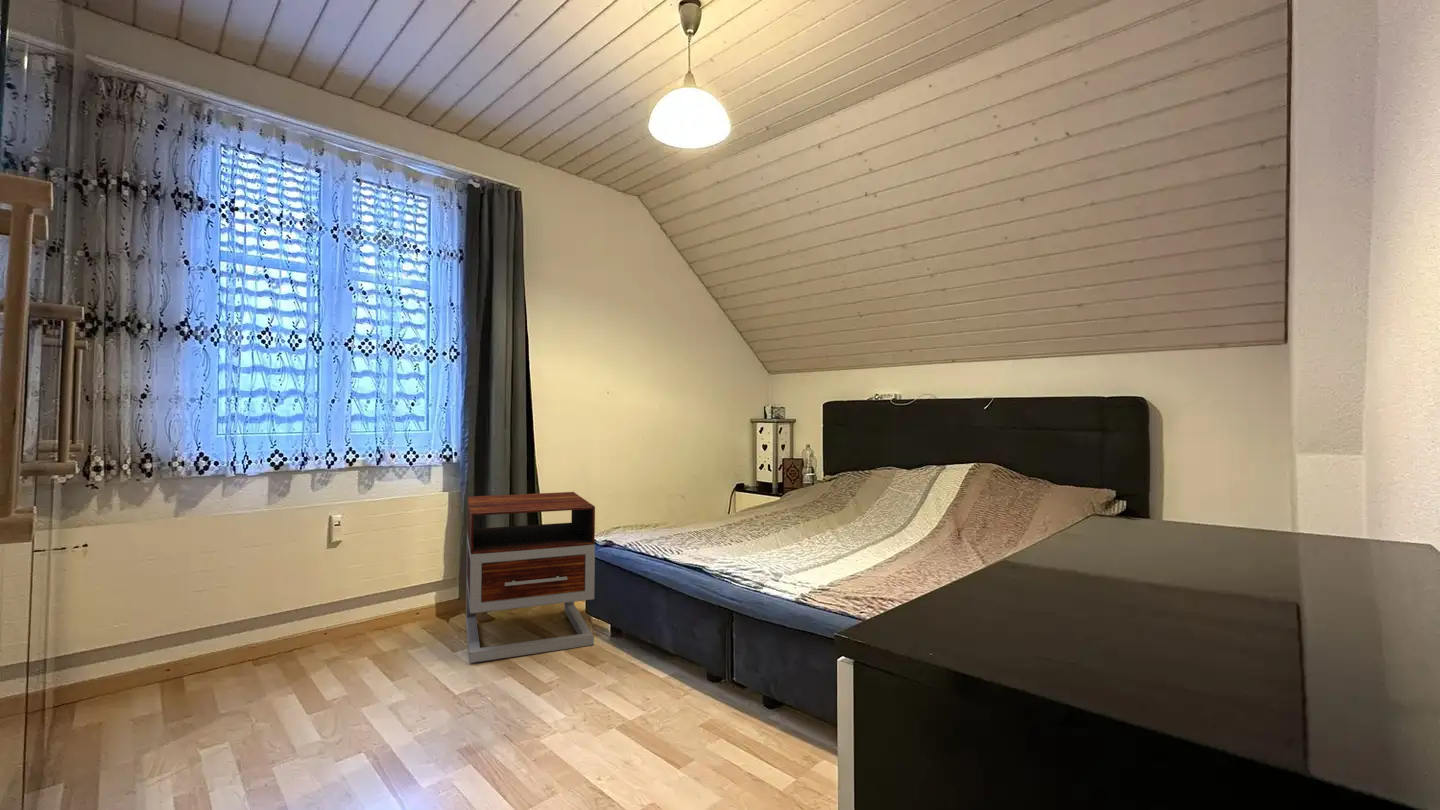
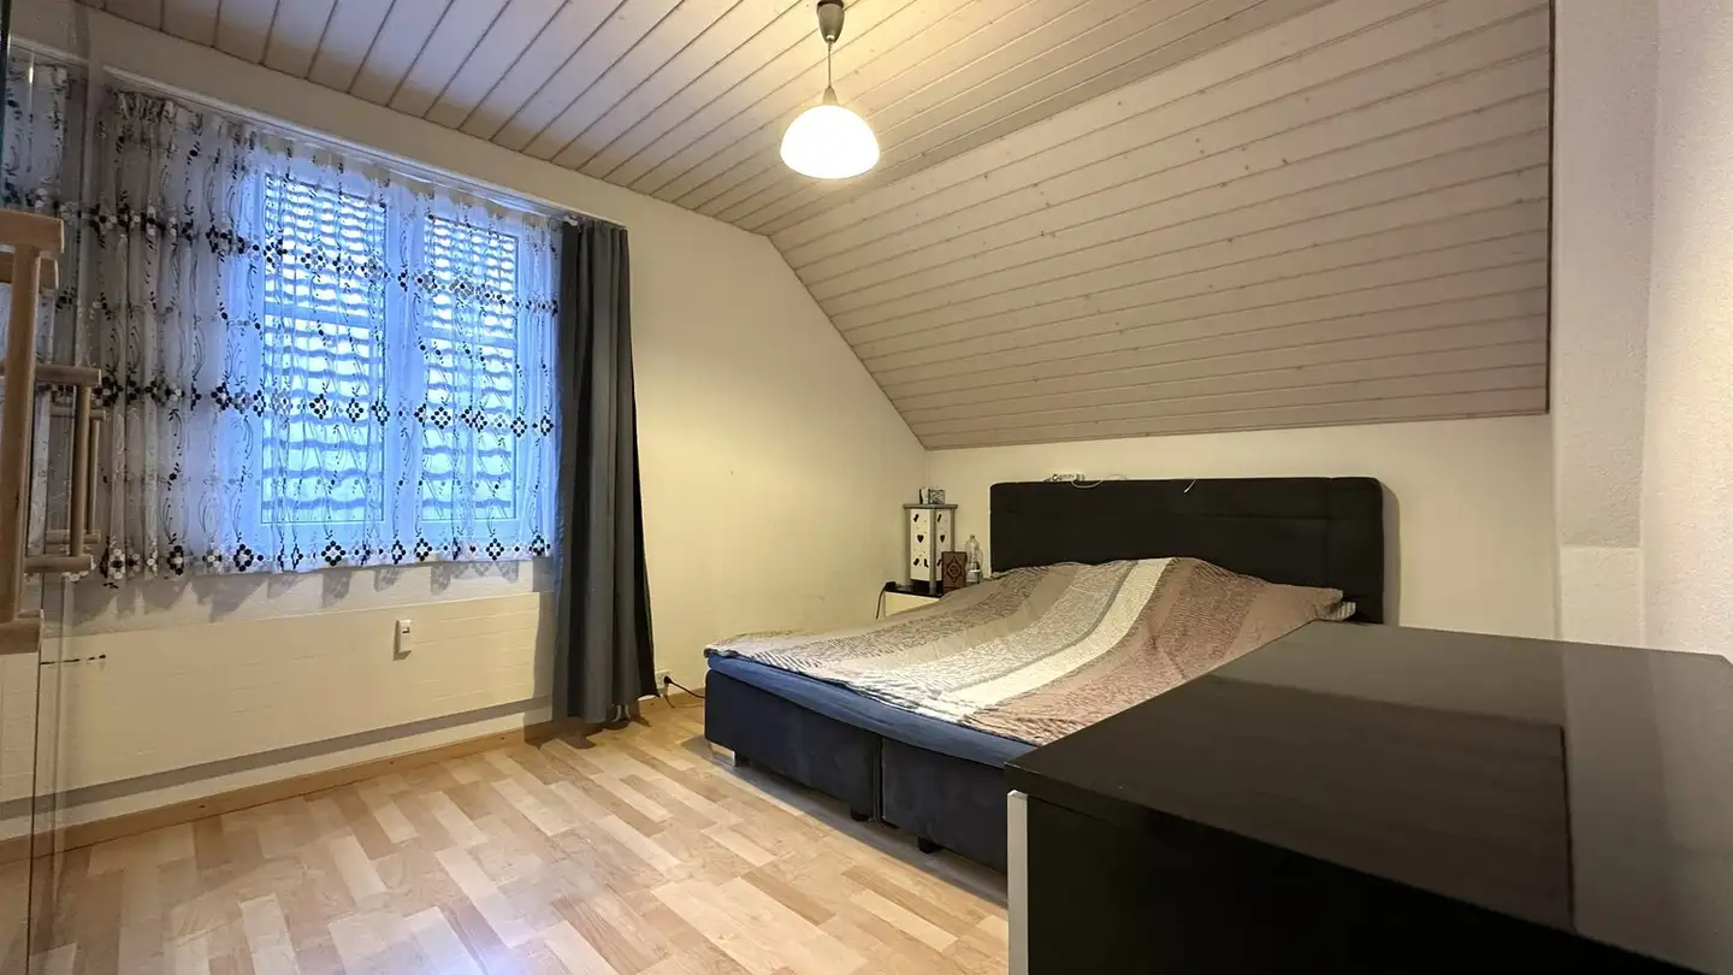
- nightstand (528, 568)
